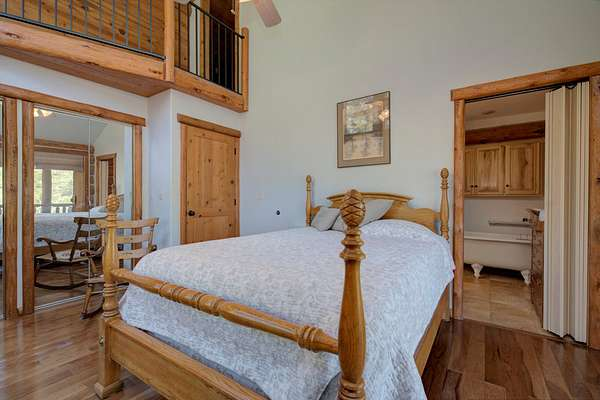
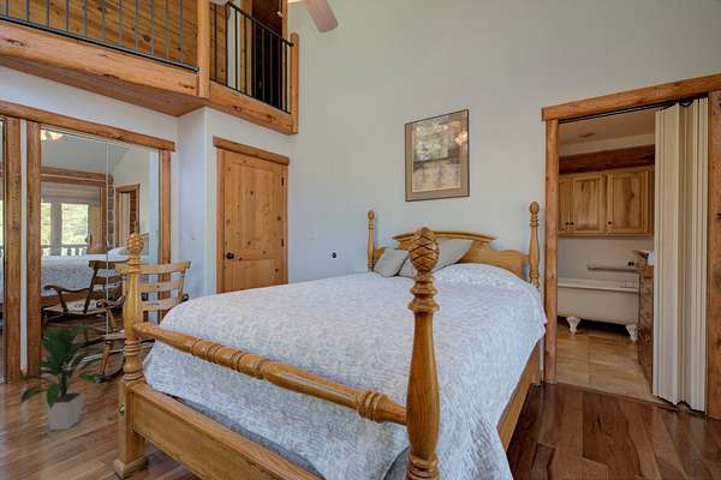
+ indoor plant (62, 372)
